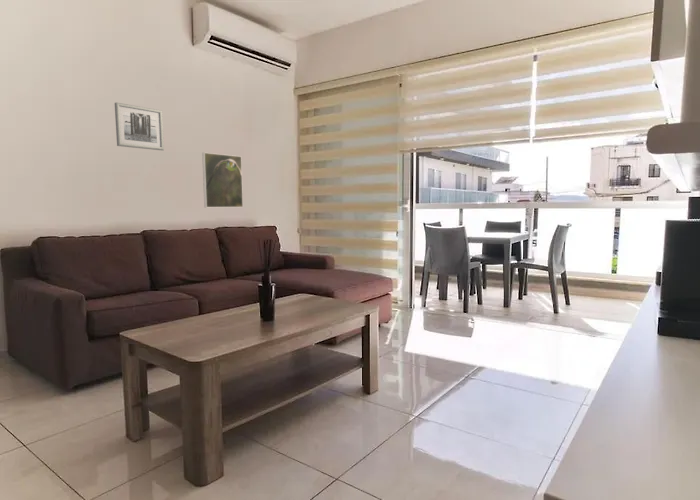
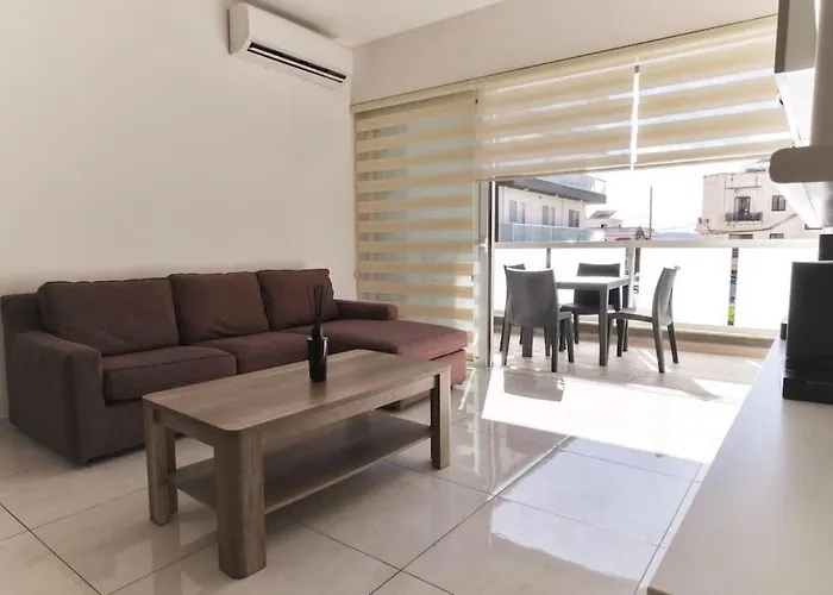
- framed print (223, 181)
- wall art (140, 127)
